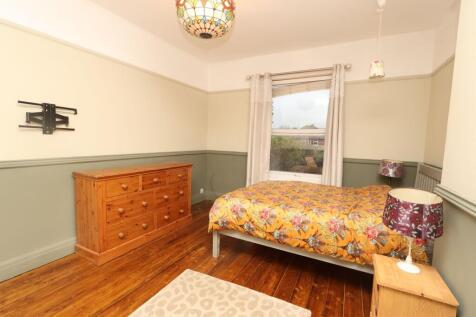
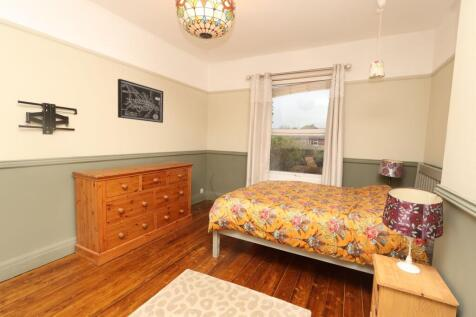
+ wall art (142, 103)
